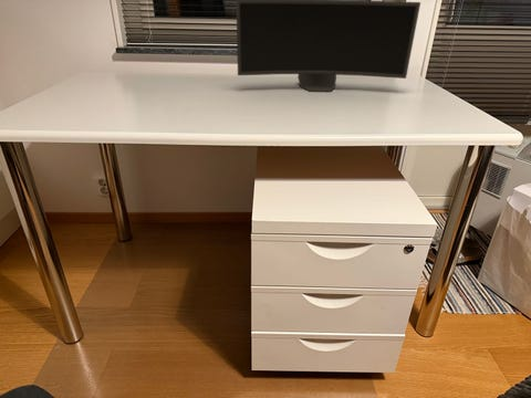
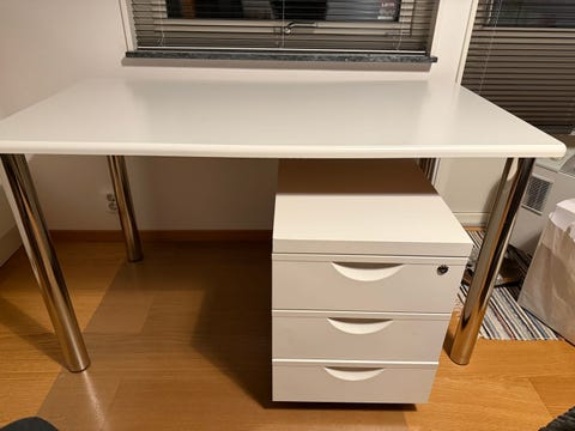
- monitor (321, 45)
